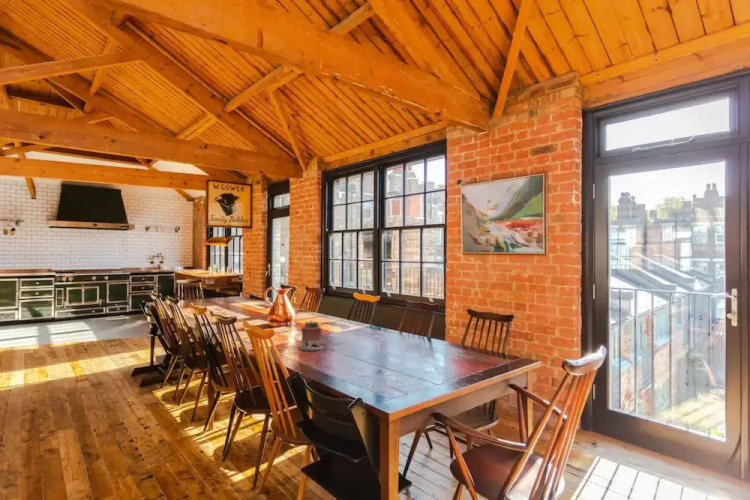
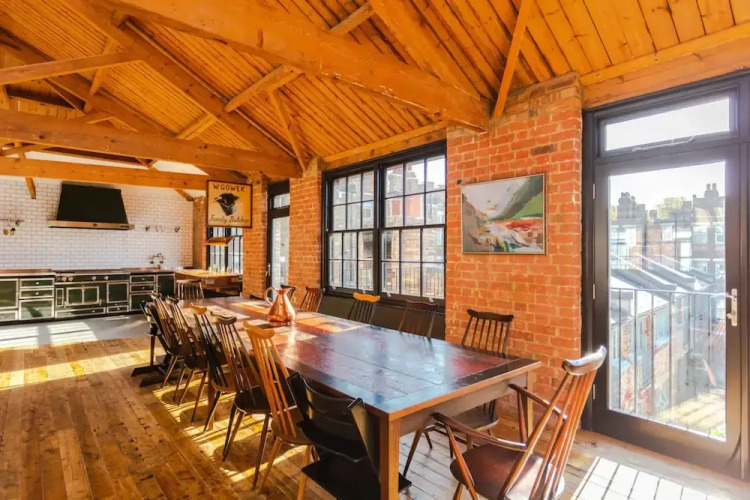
- succulent planter (311, 334)
